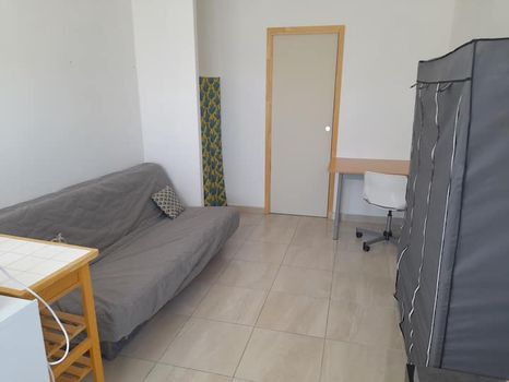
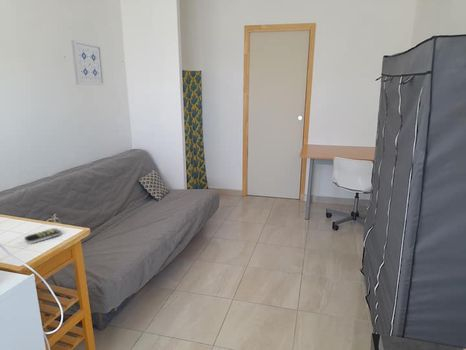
+ remote control (43, 235)
+ wall art (89, 64)
